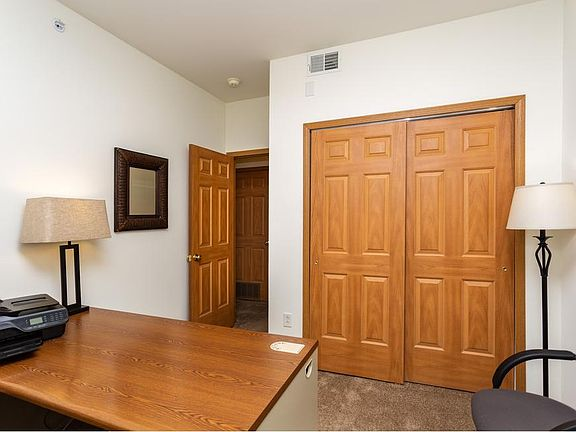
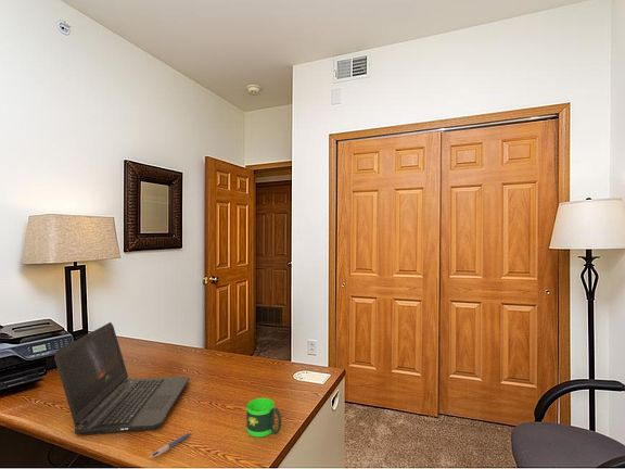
+ laptop computer (126, 370)
+ mug (265, 417)
+ pen (171, 444)
